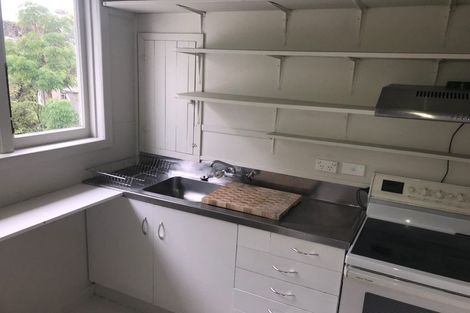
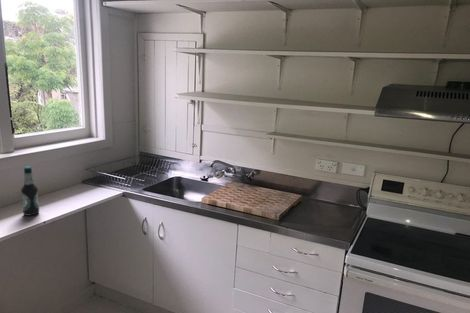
+ bottle (29, 190)
